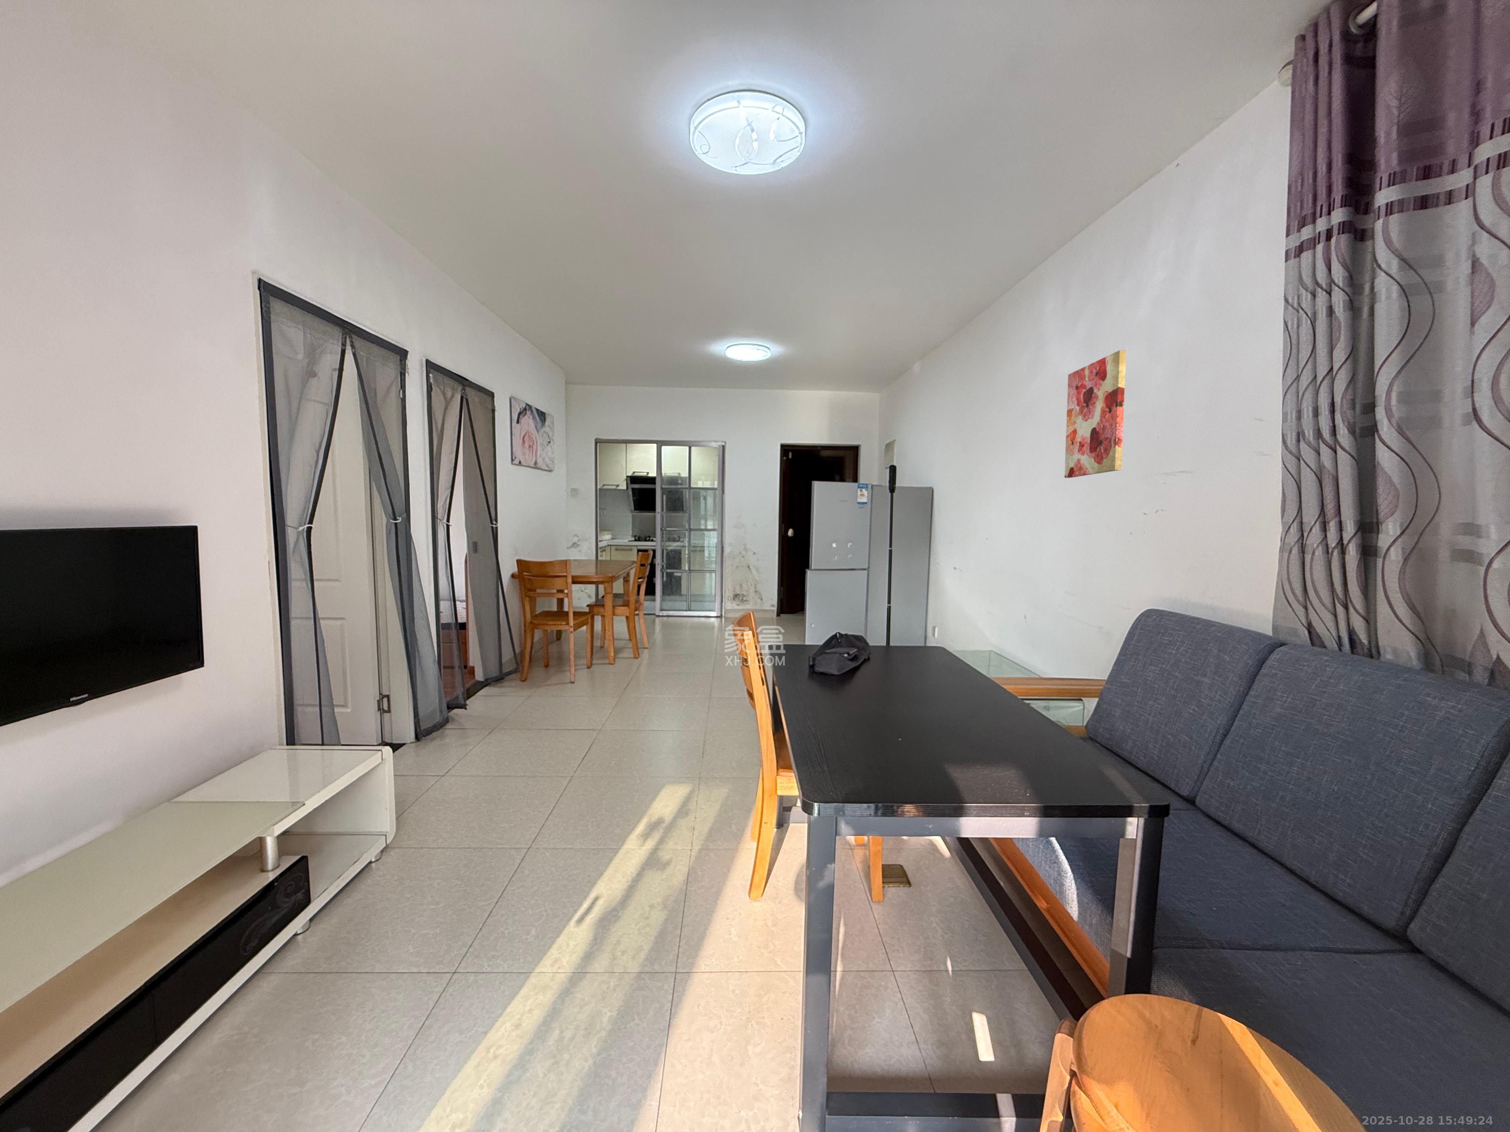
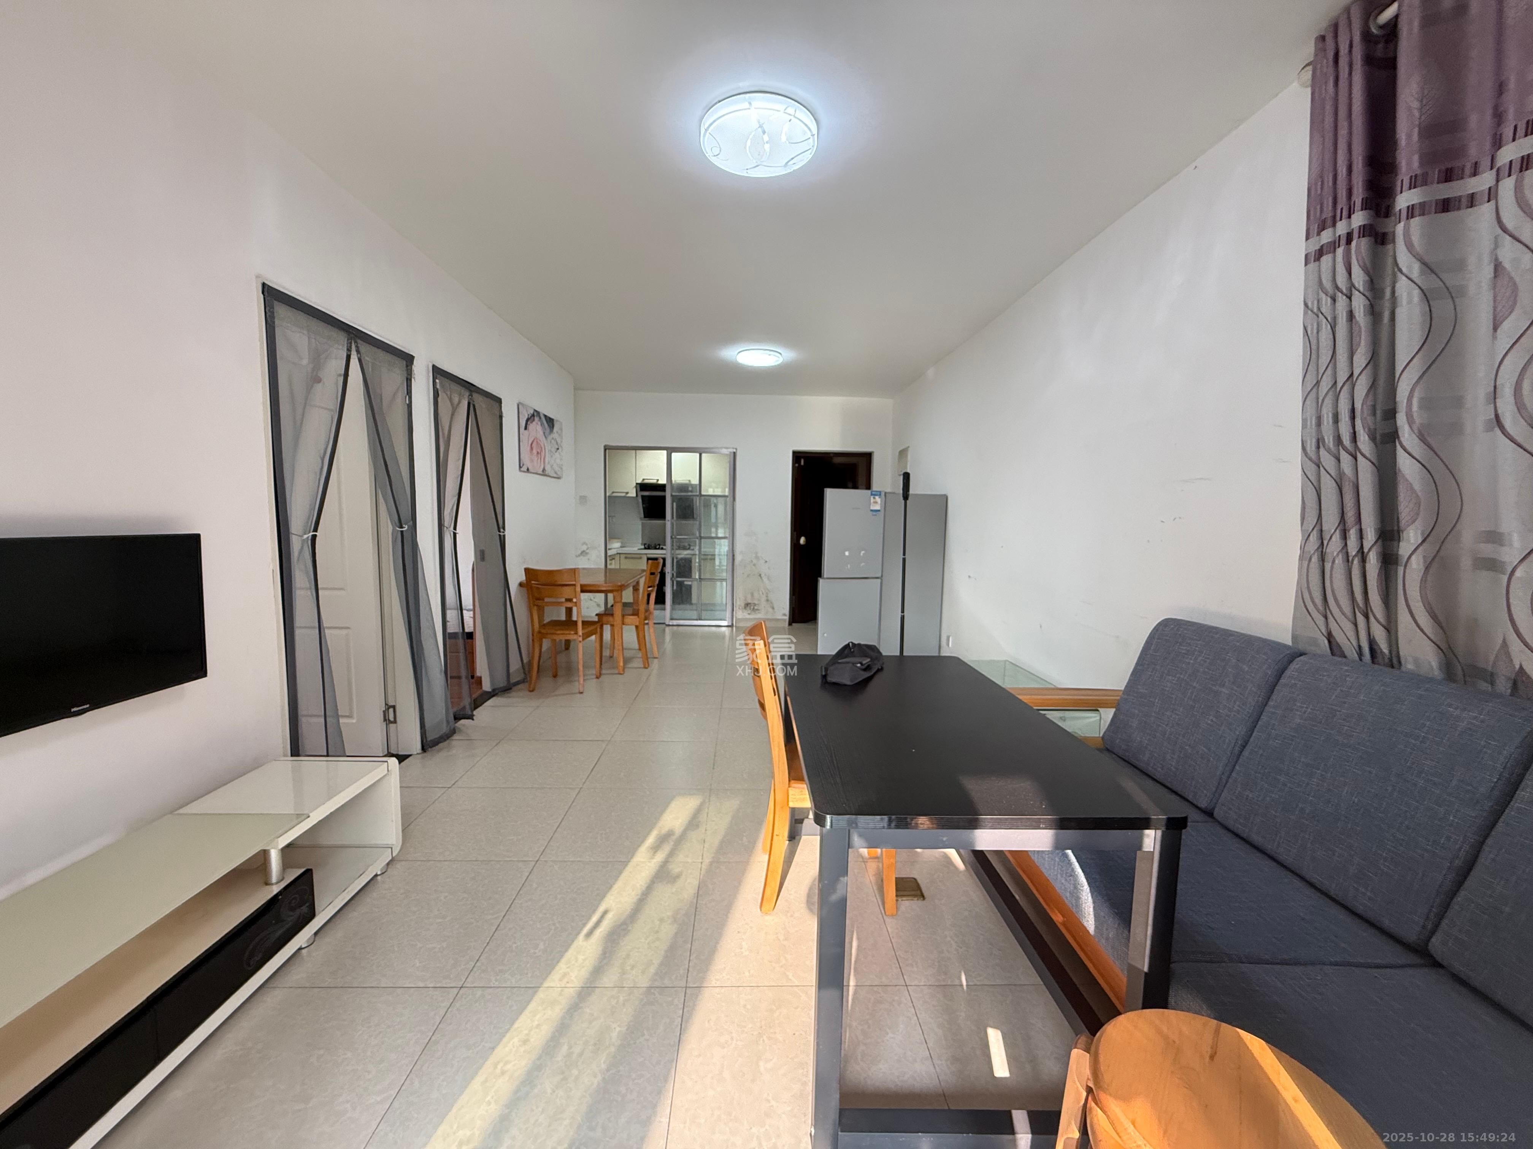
- wall art (1093, 419)
